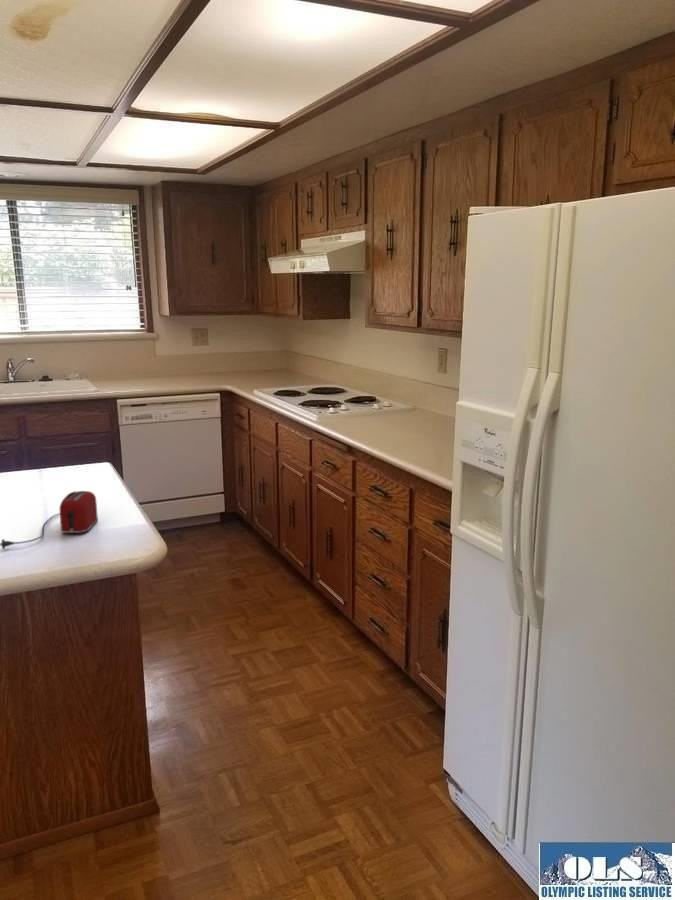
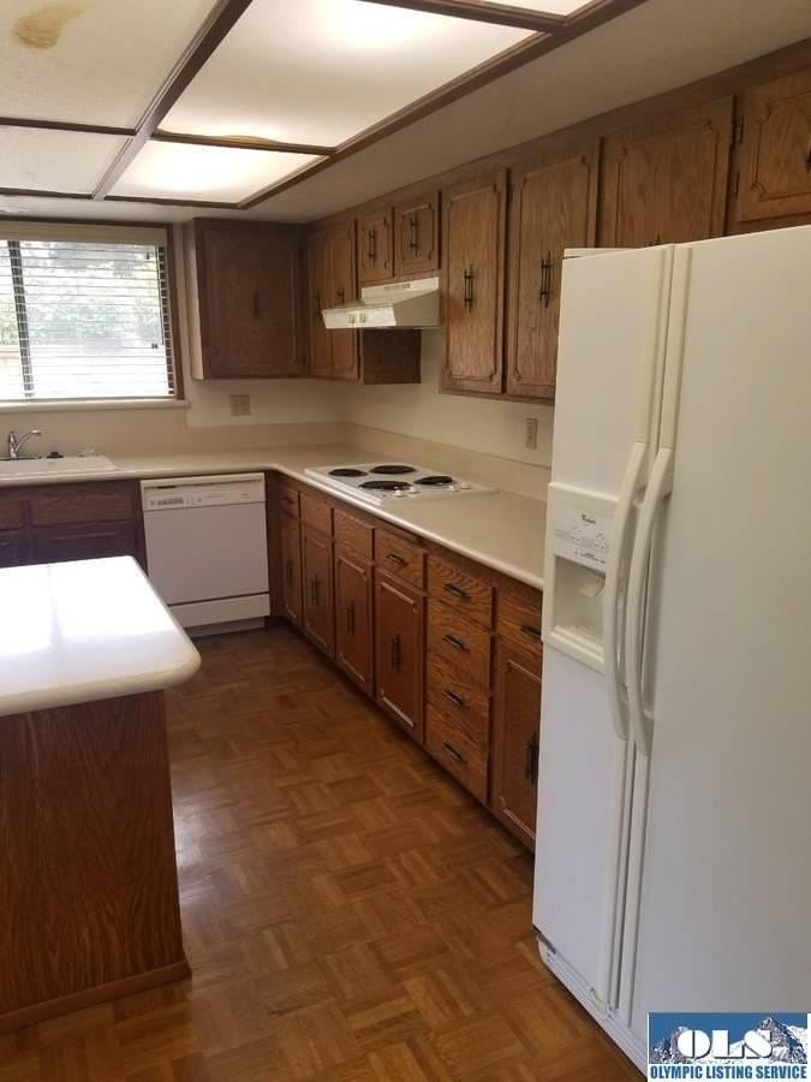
- toaster (54, 515)
